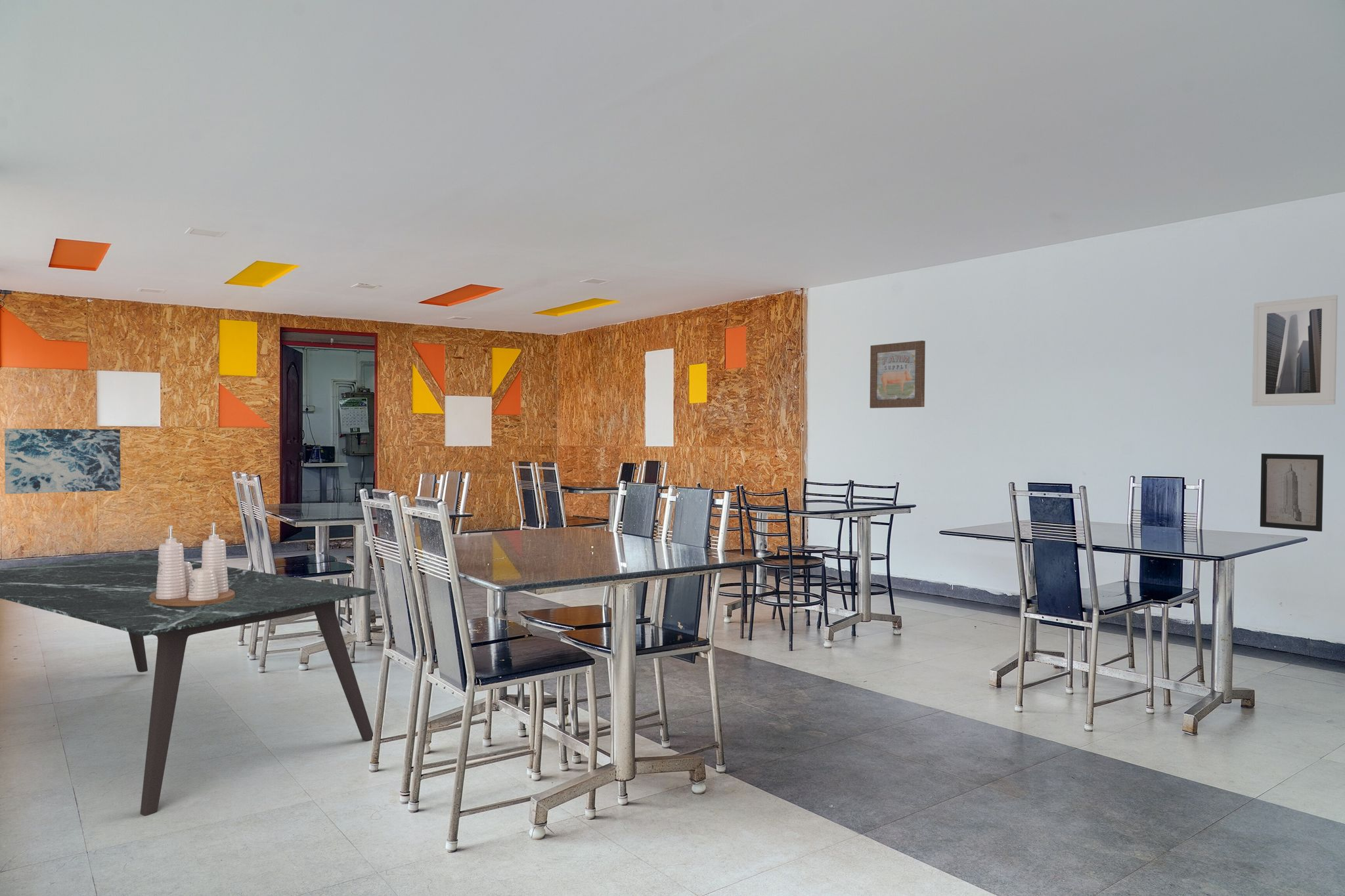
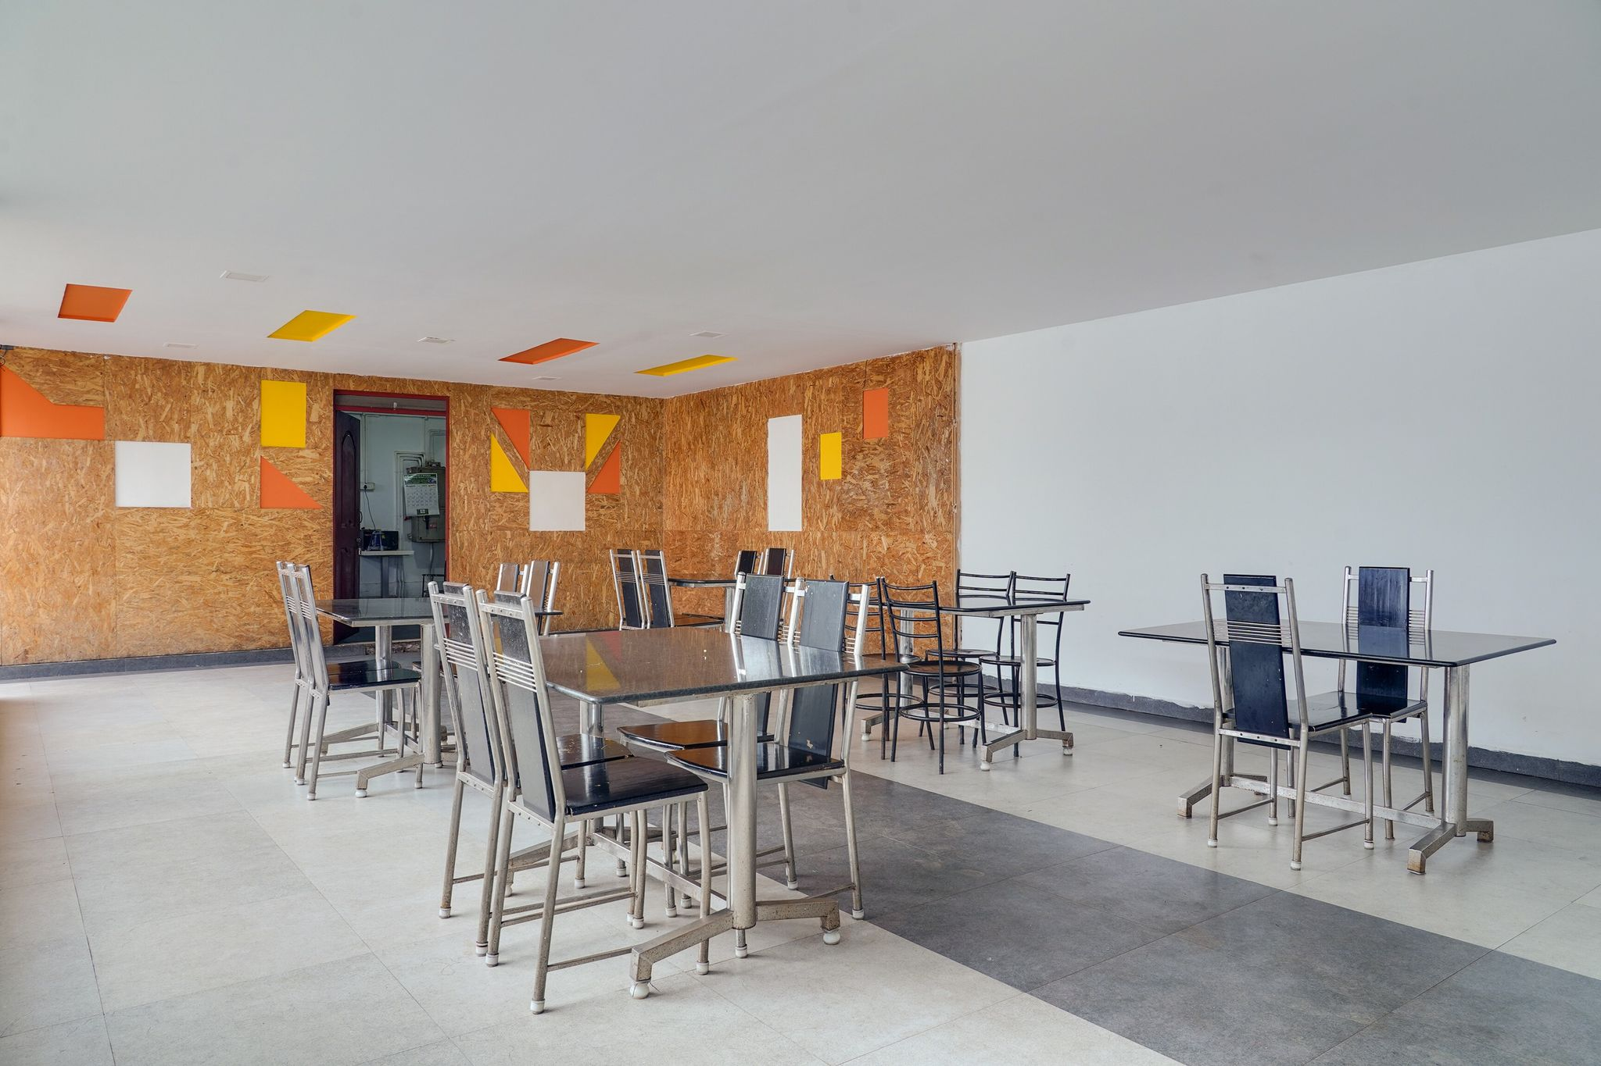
- dining table (144, 655)
- wall art (1290, 491)
- wall art (896, 375)
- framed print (1293, 352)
- wall art (64, 460)
- condiment set (190, 563)
